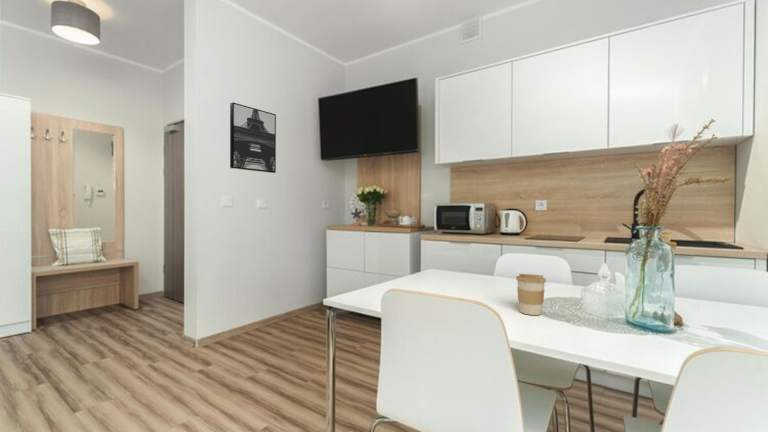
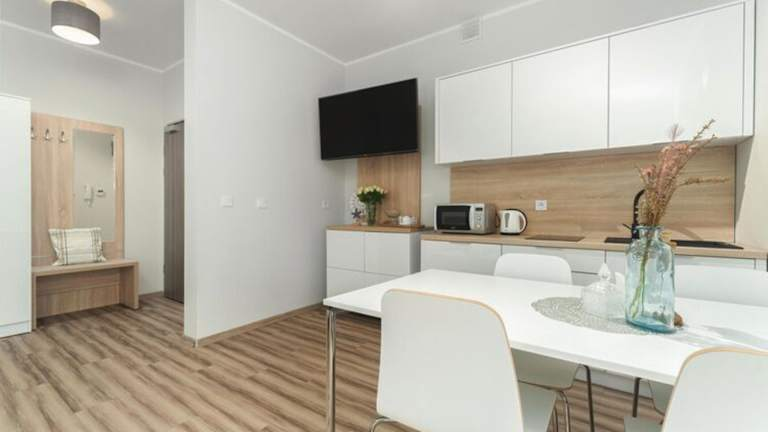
- coffee cup (530, 292)
- wall art (254, 139)
